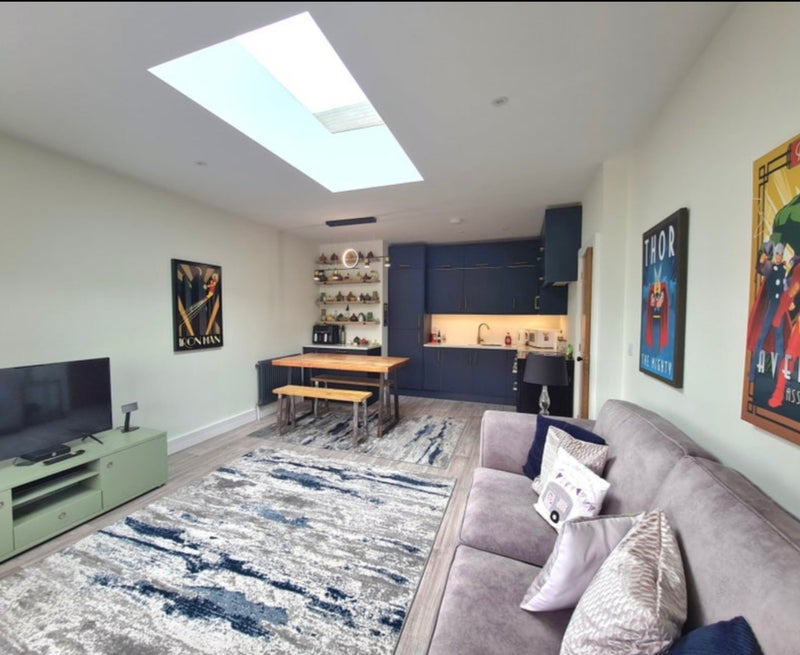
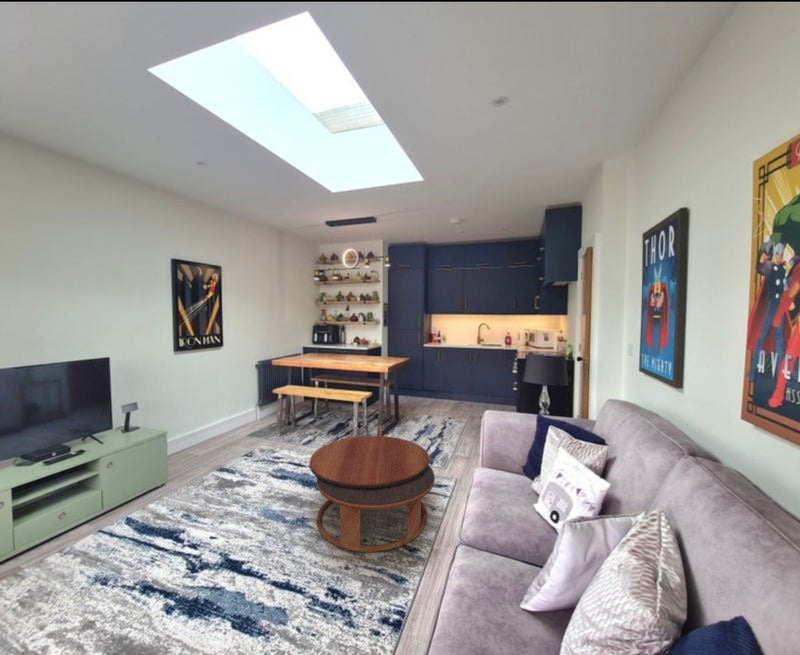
+ coffee table (372, 487)
